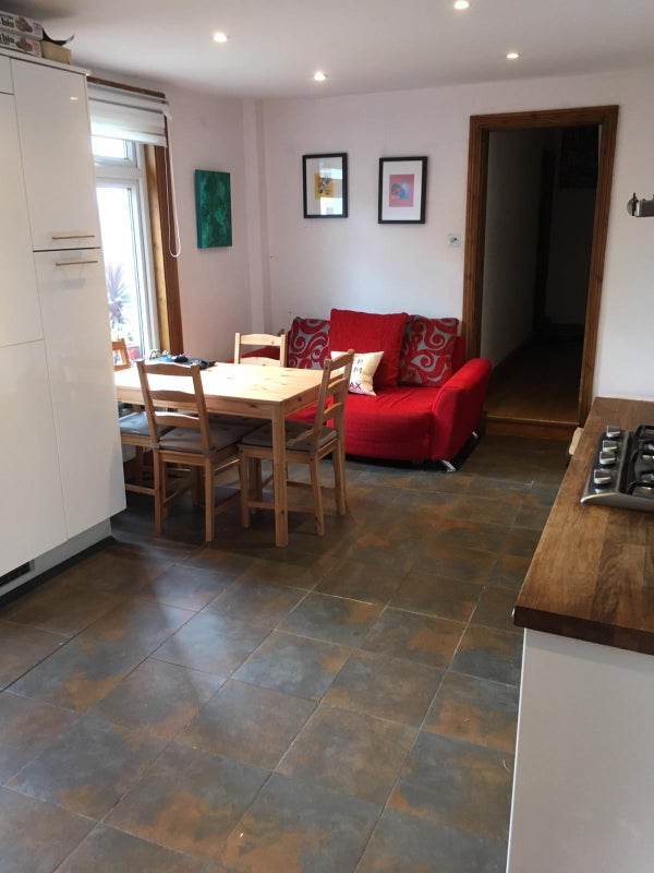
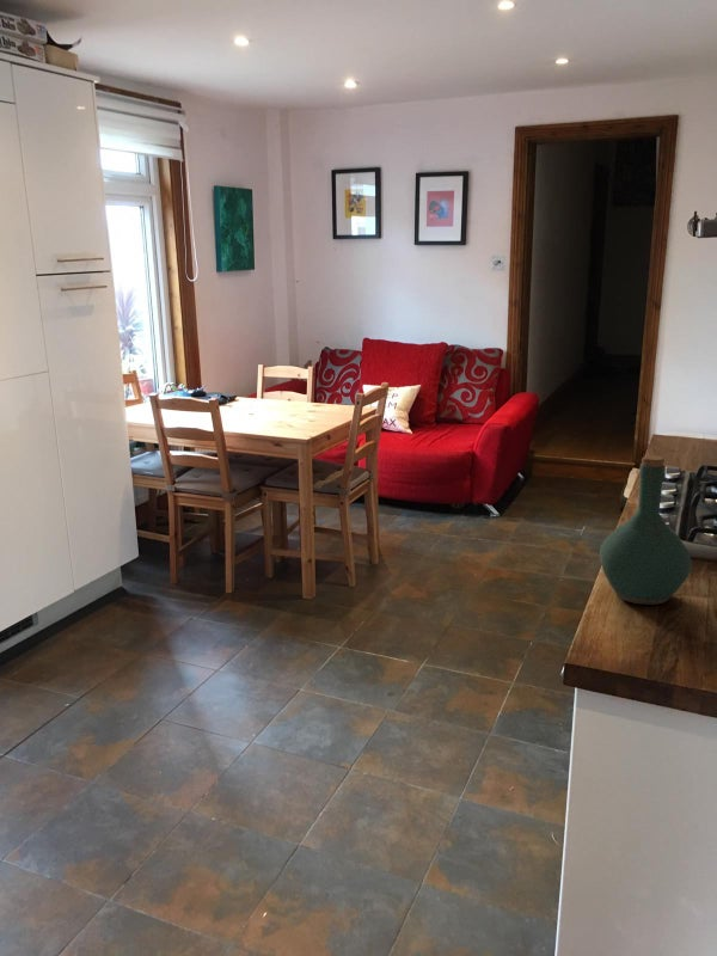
+ bottle (646, 528)
